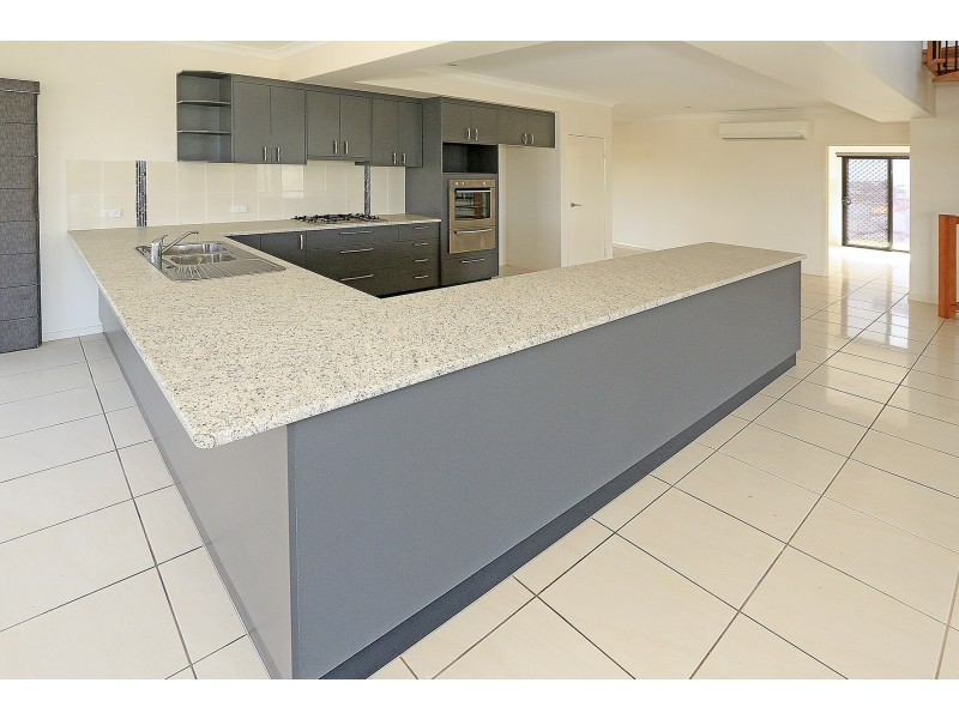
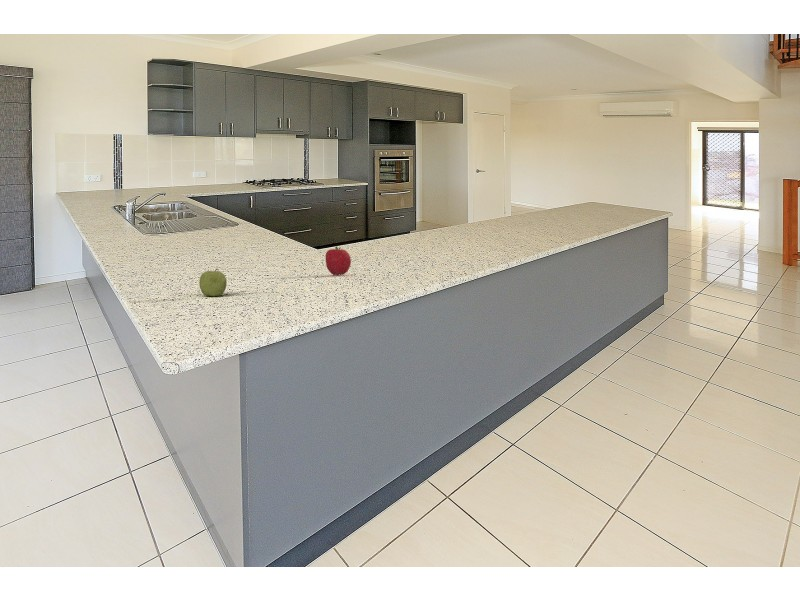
+ fruit (213, 282)
+ fruit (338, 260)
